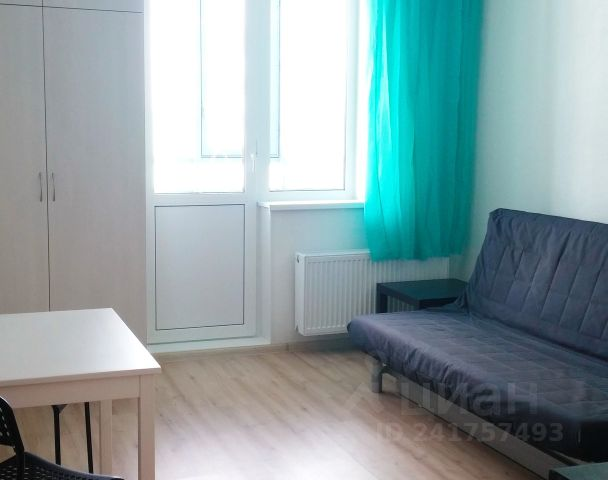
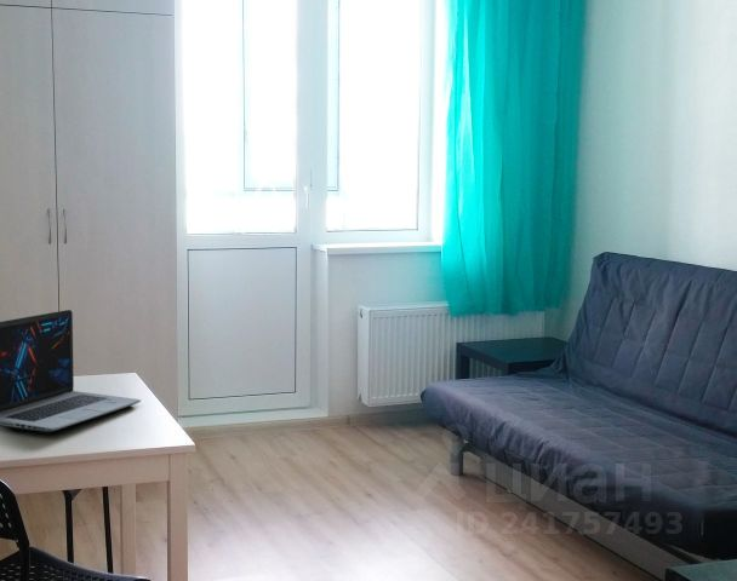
+ laptop (62, 368)
